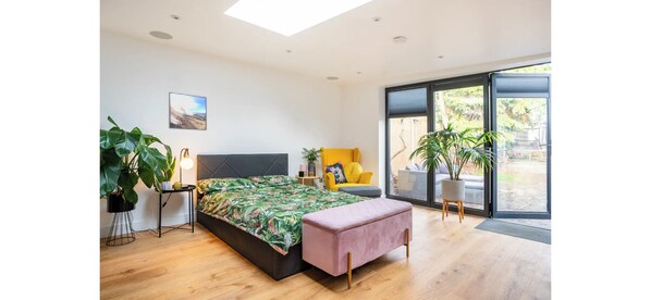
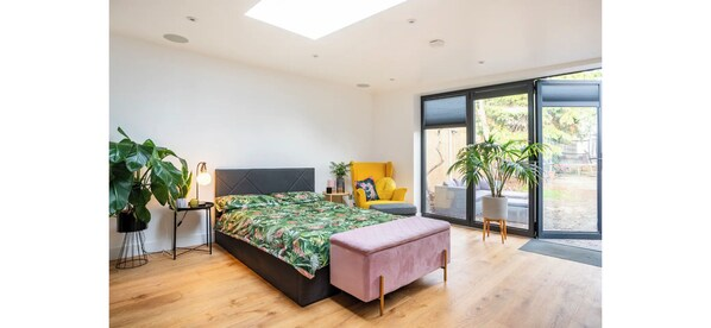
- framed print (188, 112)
